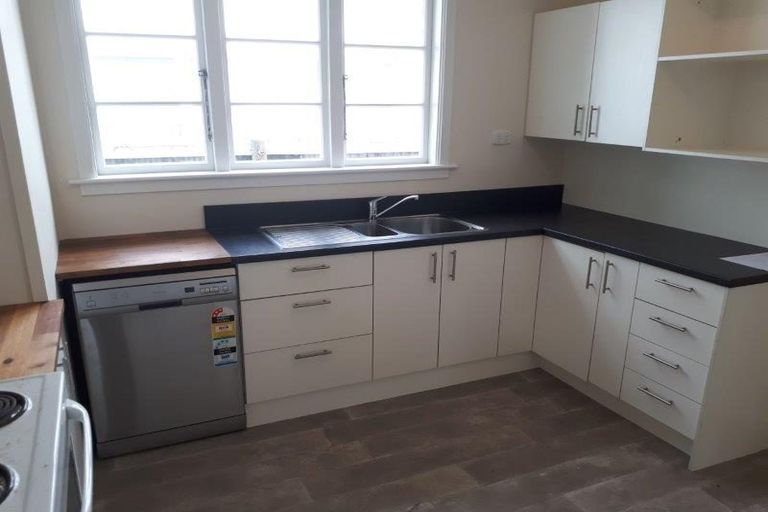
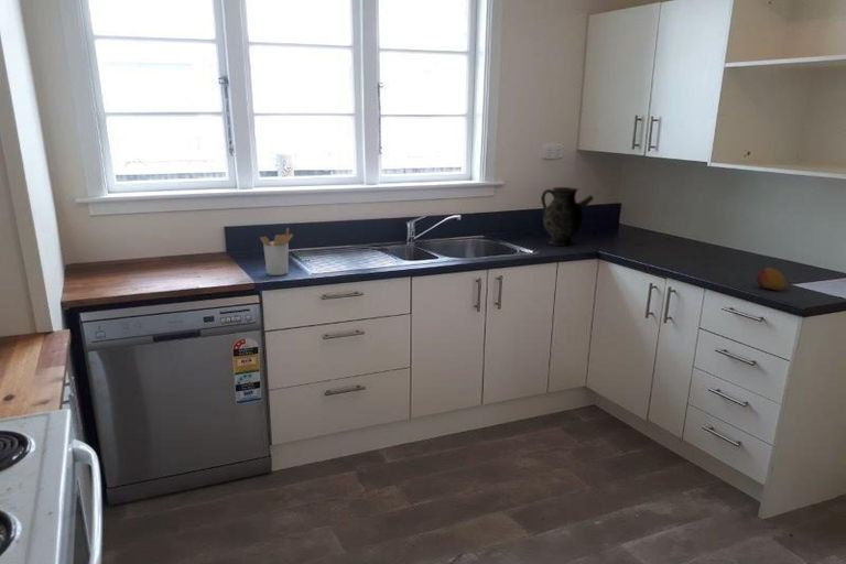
+ utensil holder (279, 251)
+ ewer (564, 216)
+ fruit (770, 279)
